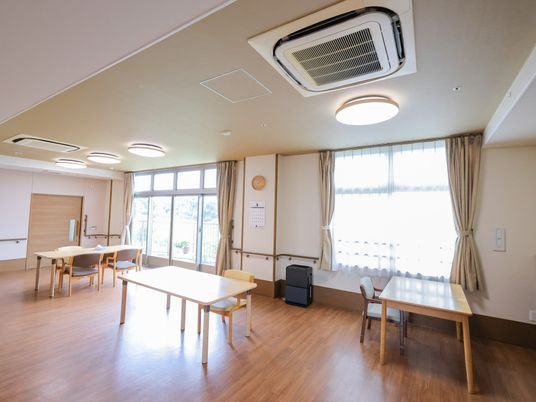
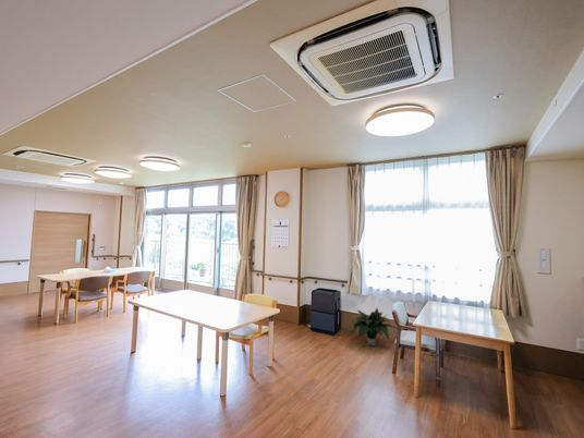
+ potted plant (373, 326)
